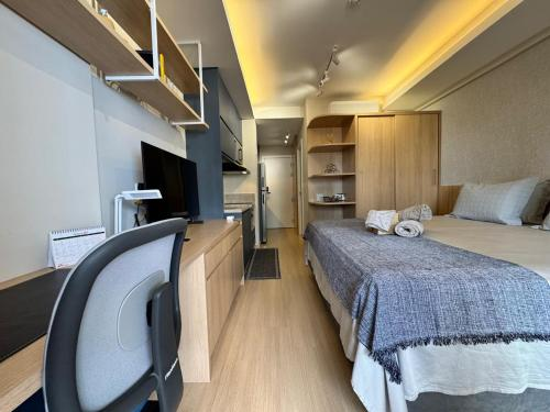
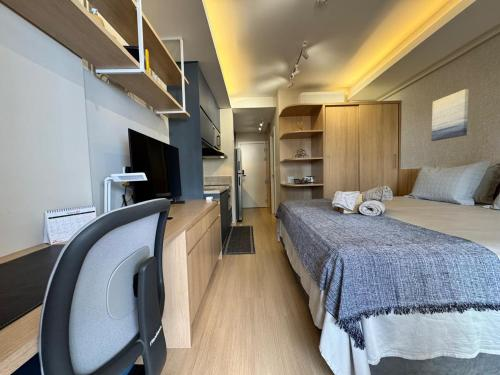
+ wall art (448, 117)
